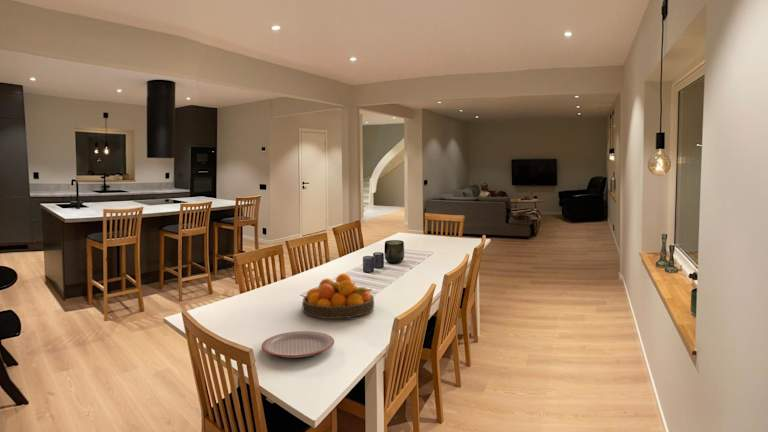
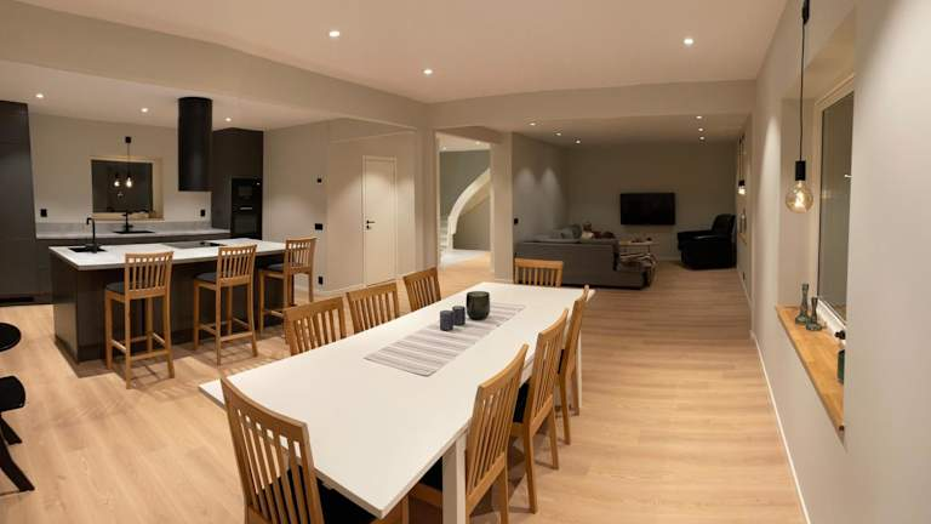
- plate (298, 345)
- fruit bowl (338, 293)
